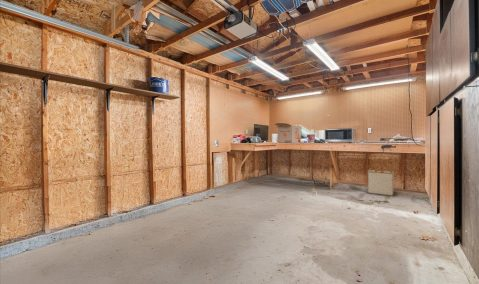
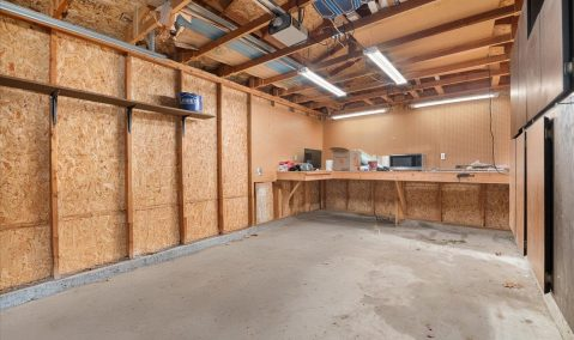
- storage bin (381, 180)
